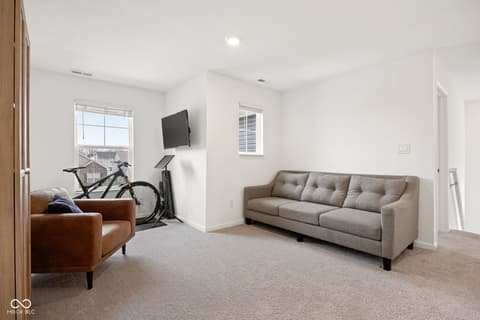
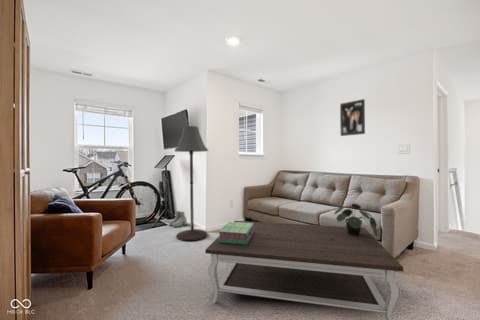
+ floor lamp (191, 181)
+ stack of books (237, 231)
+ wall art (352, 118)
+ boots (177, 218)
+ coffee table (295, 261)
+ potted plant (354, 219)
